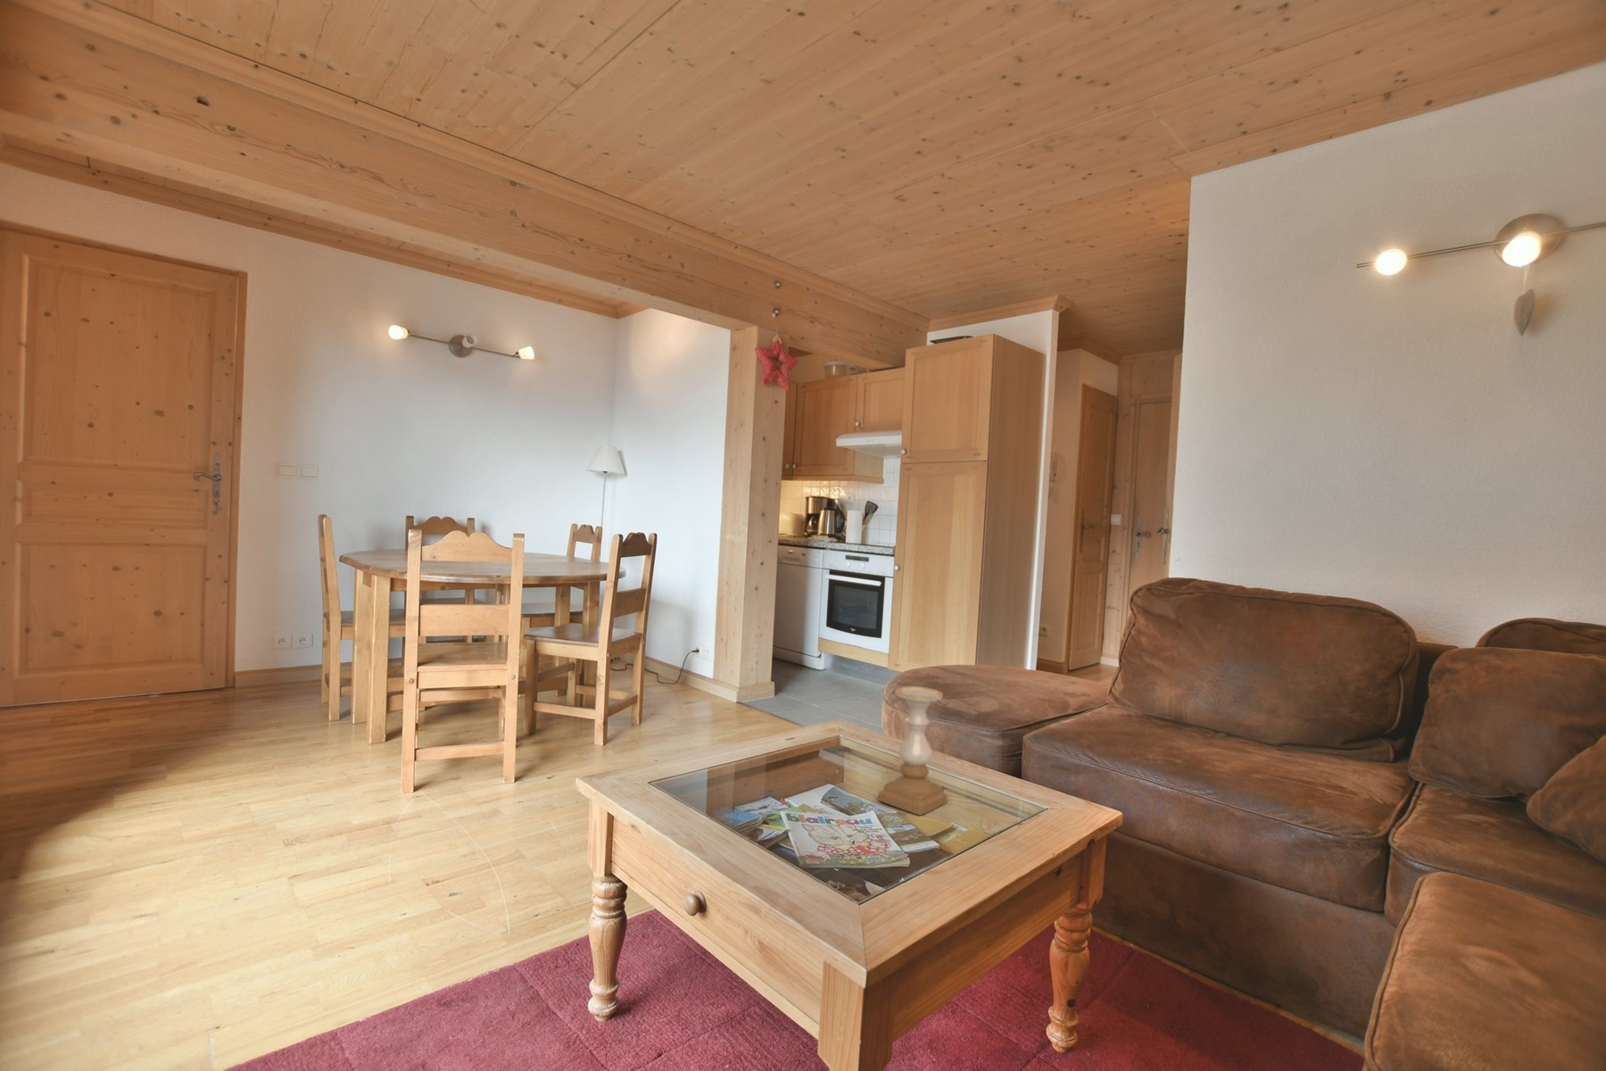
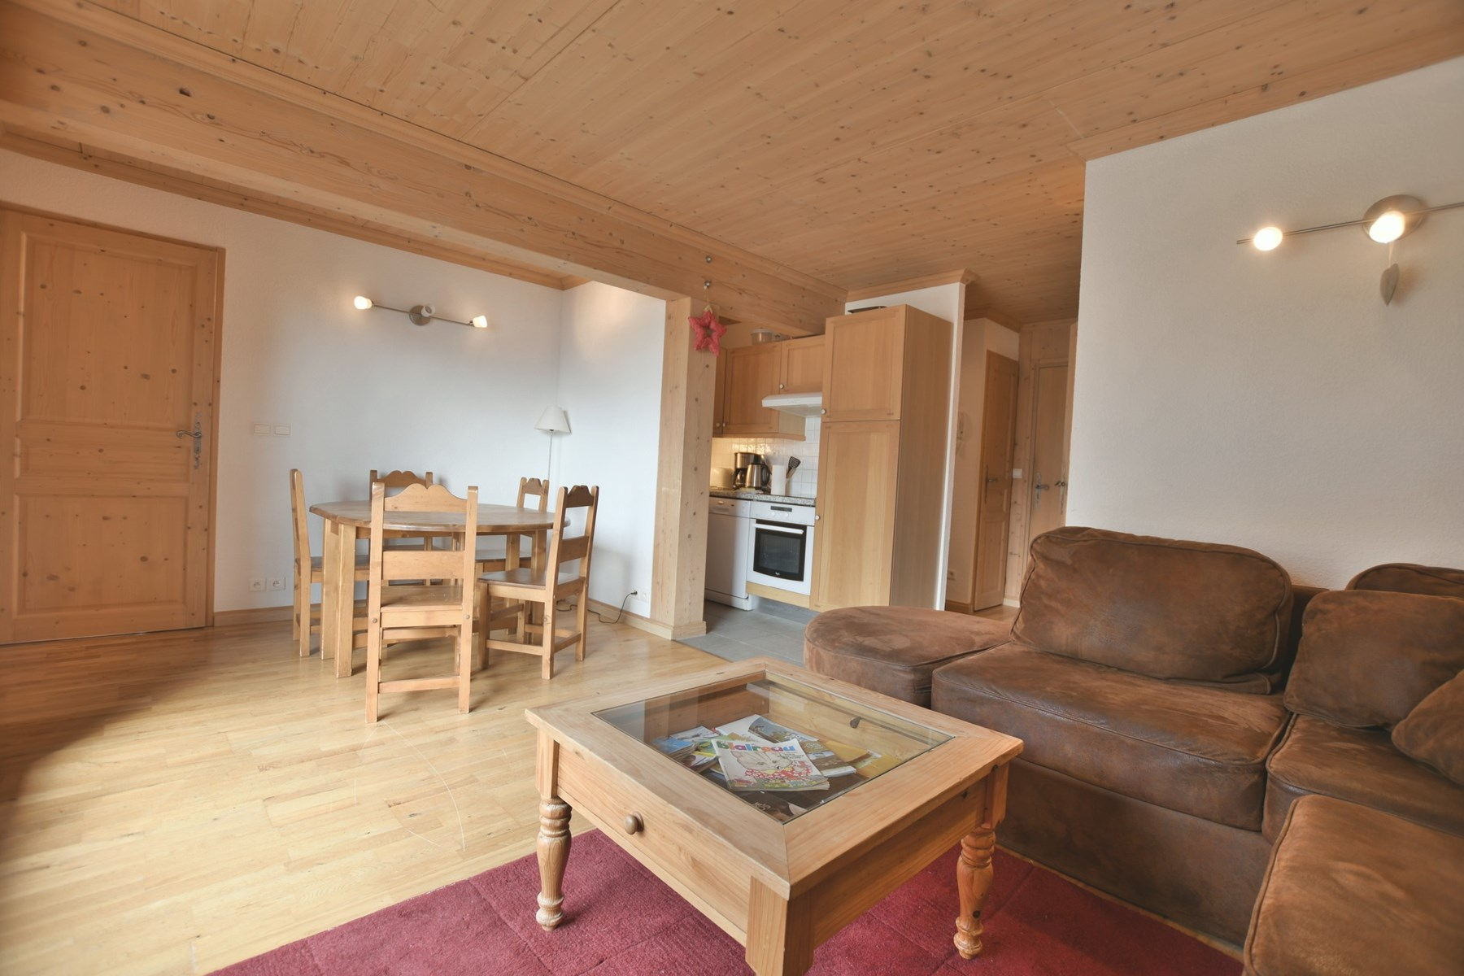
- candle holder (915, 746)
